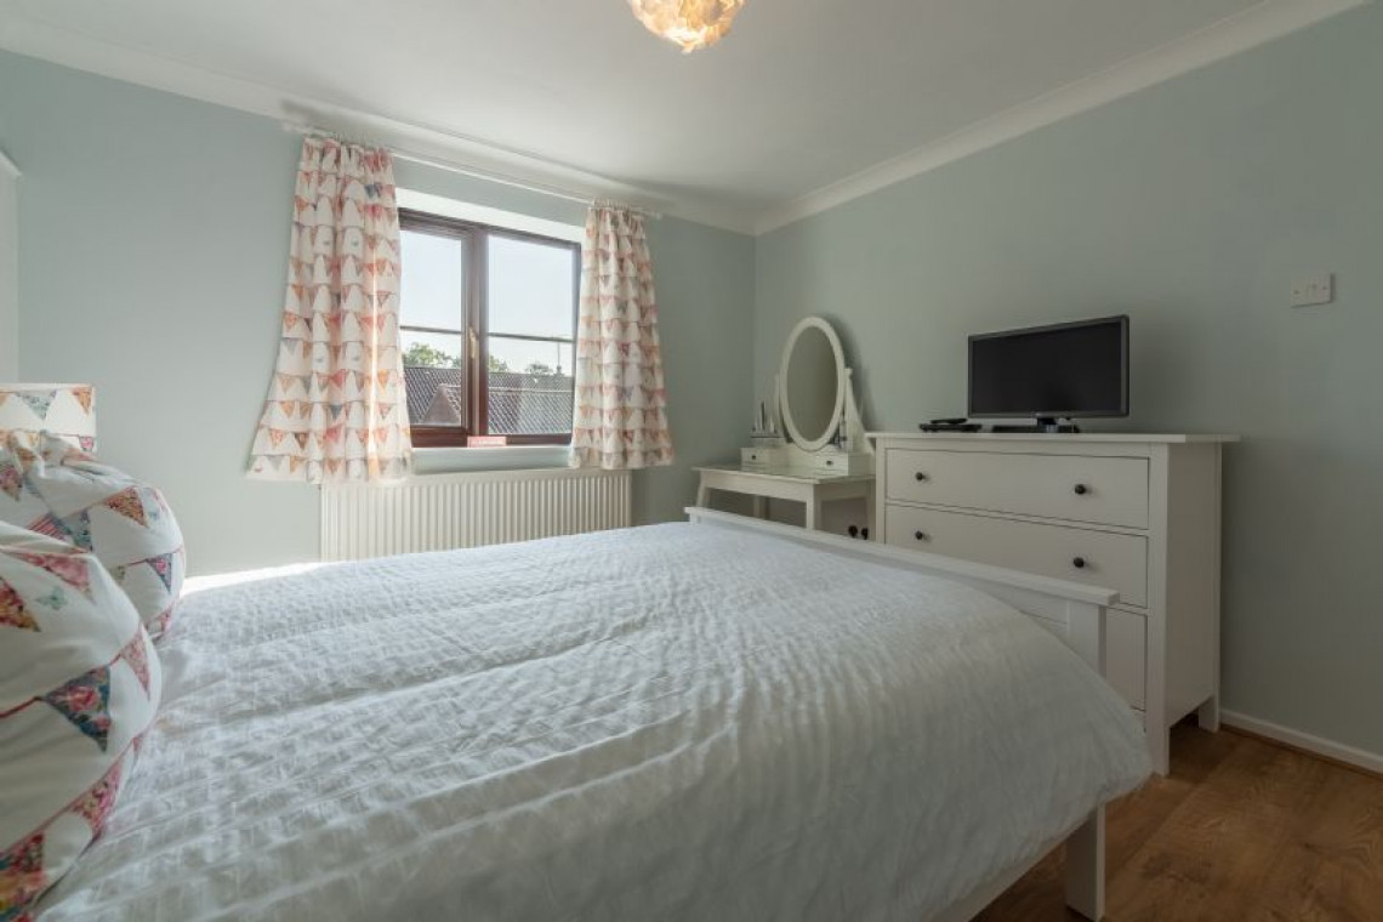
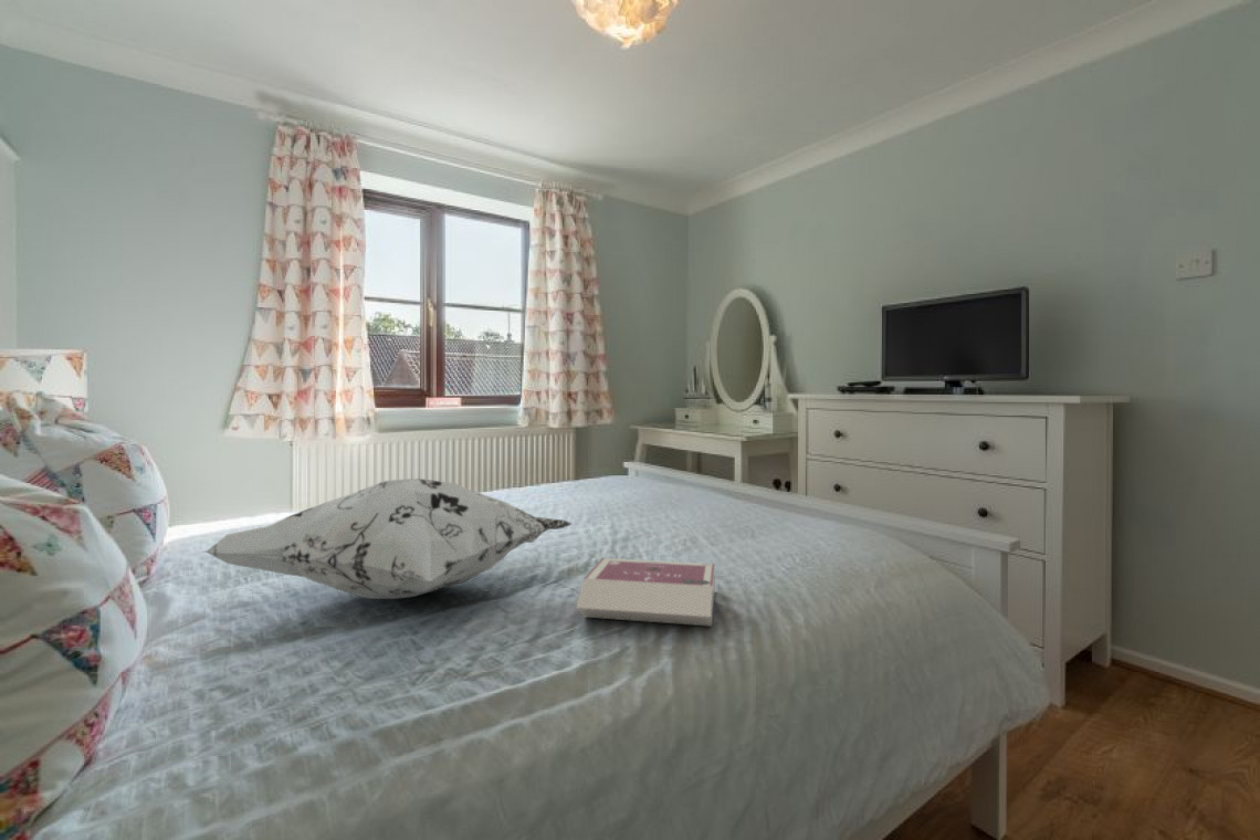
+ decorative pillow (411, 536)
+ book (652, 588)
